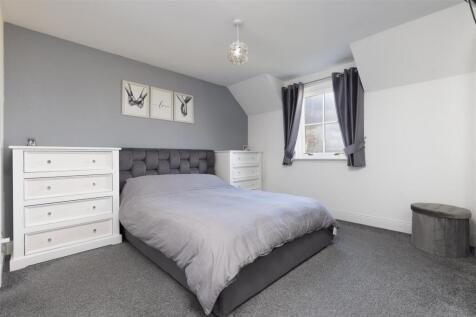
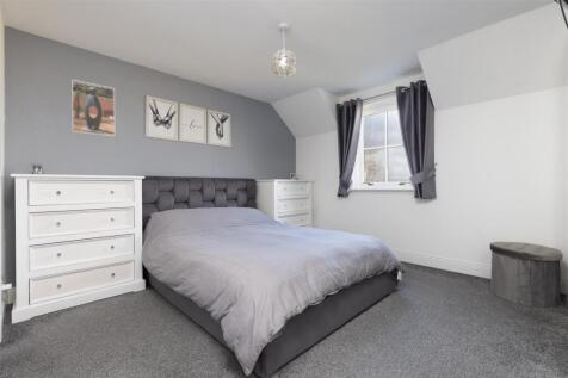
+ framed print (93, 109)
